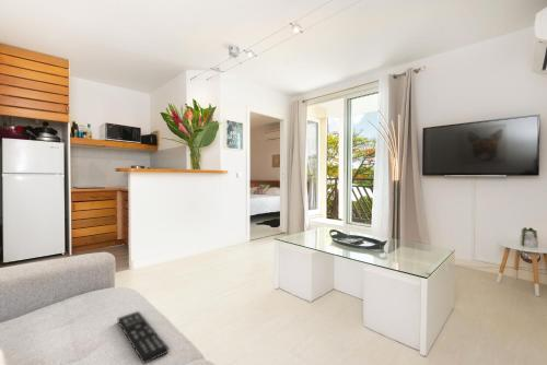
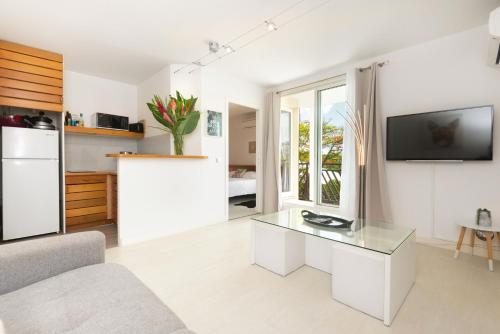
- remote control (140, 332)
